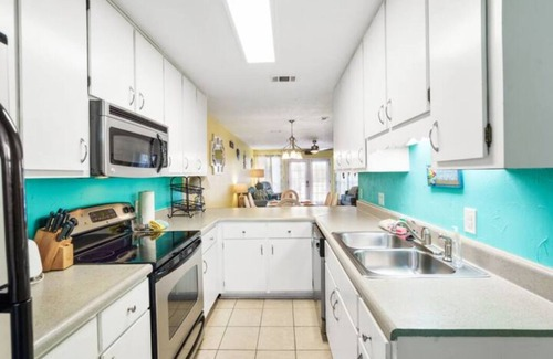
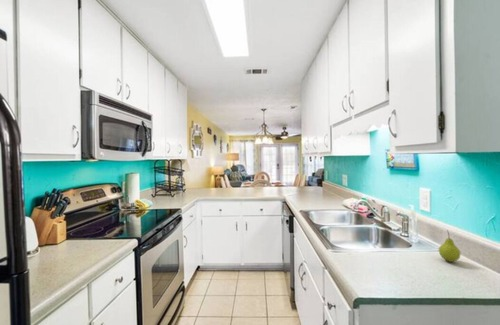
+ fruit (449, 246)
